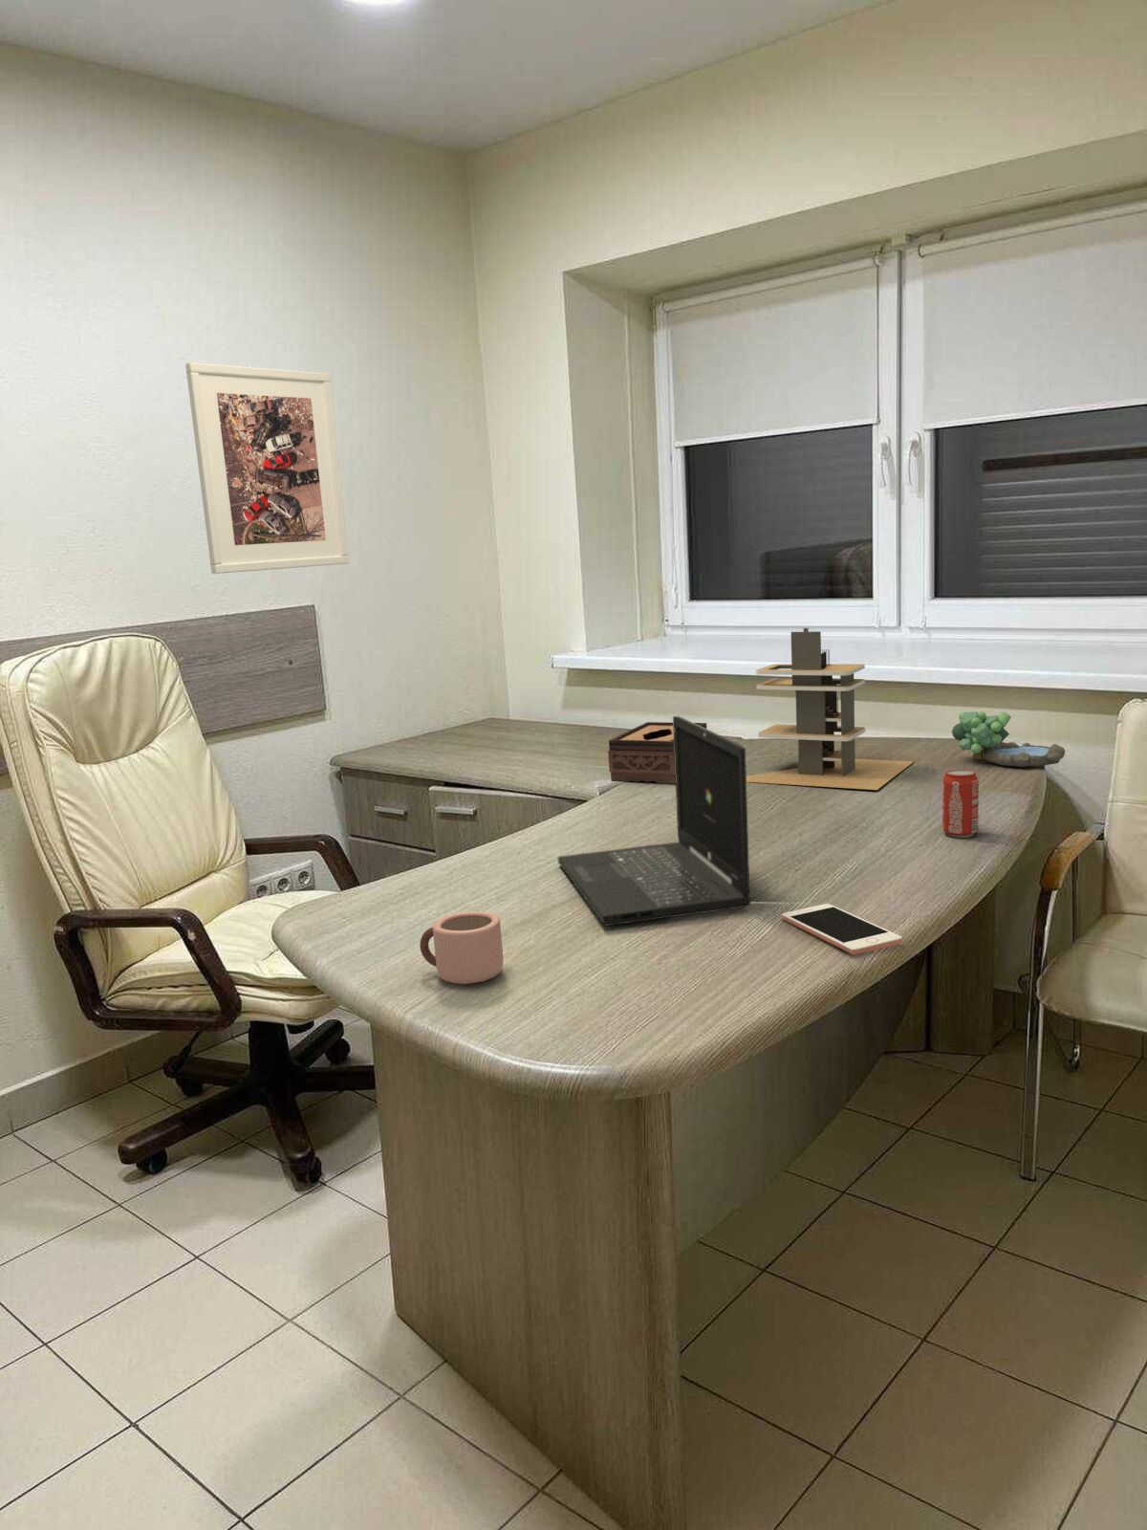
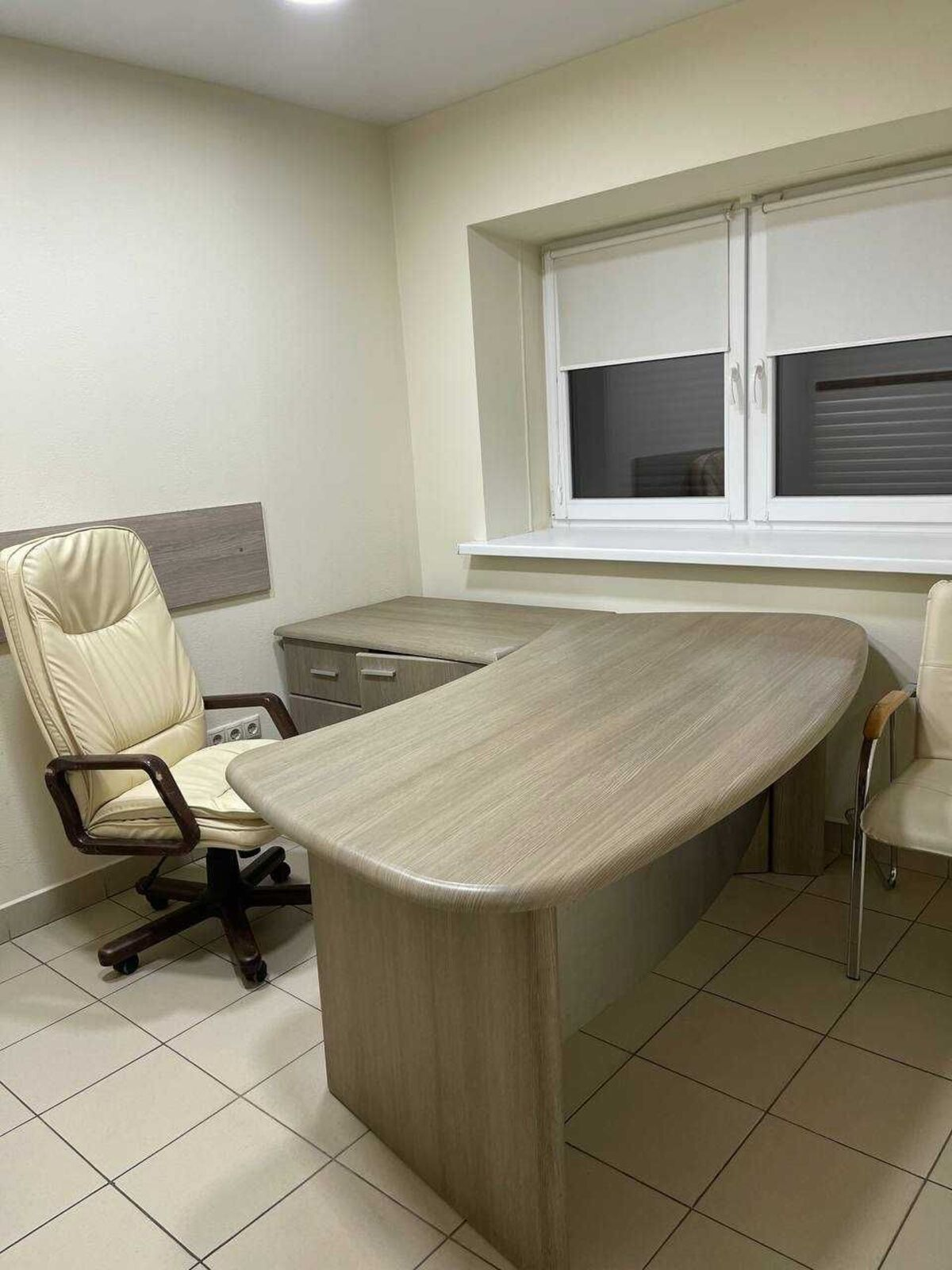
- architectural model (811, 701)
- beverage can (960, 804)
- laptop (677, 812)
- tissue box (659, 752)
- mug (459, 947)
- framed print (272, 470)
- plant (1006, 735)
- cell phone (840, 928)
